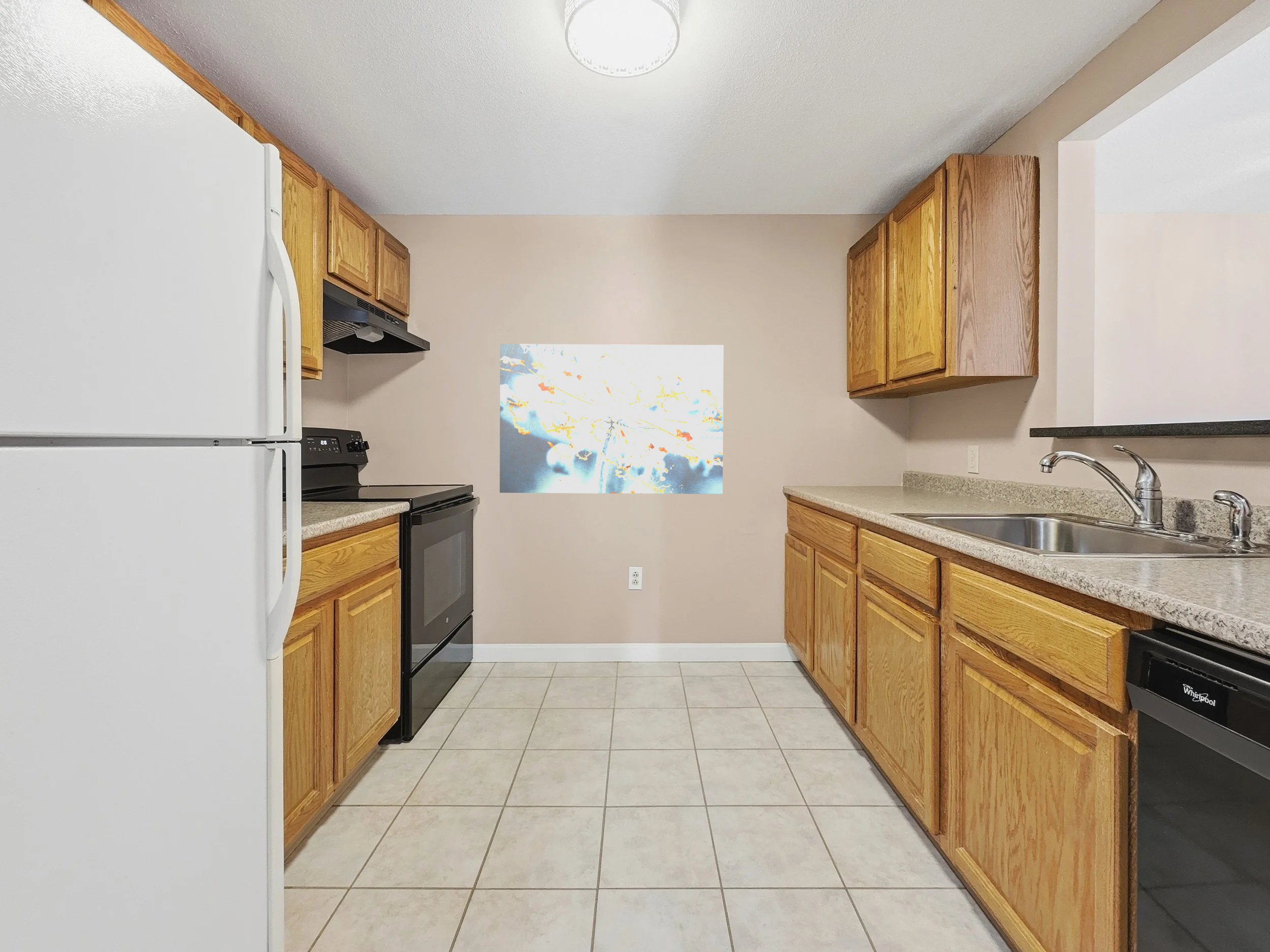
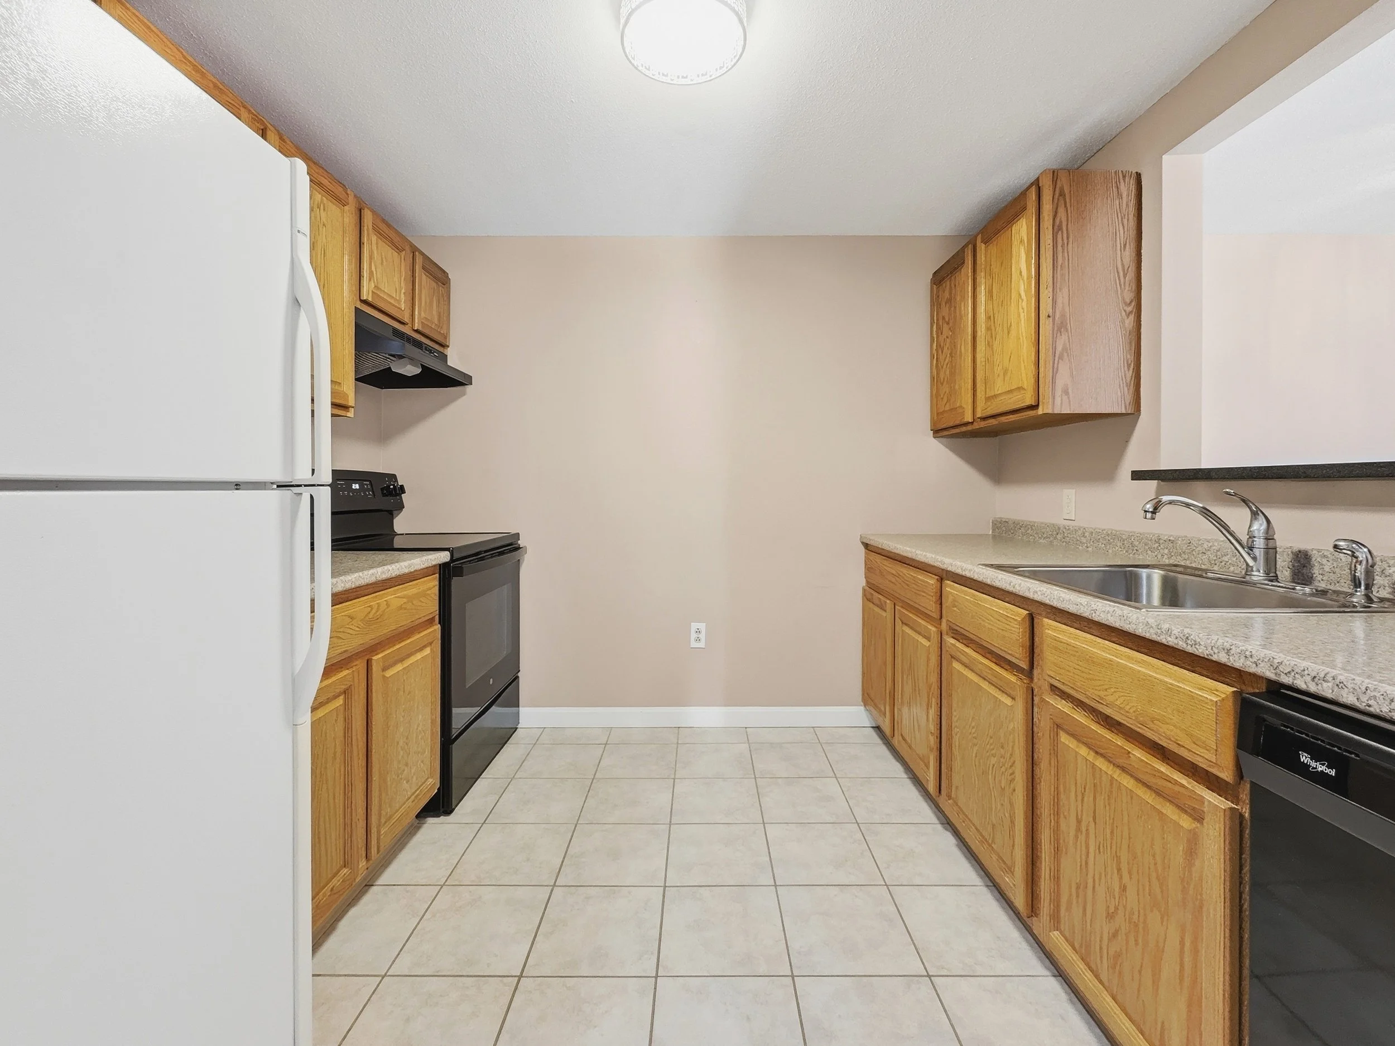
- wall art (612, 419)
